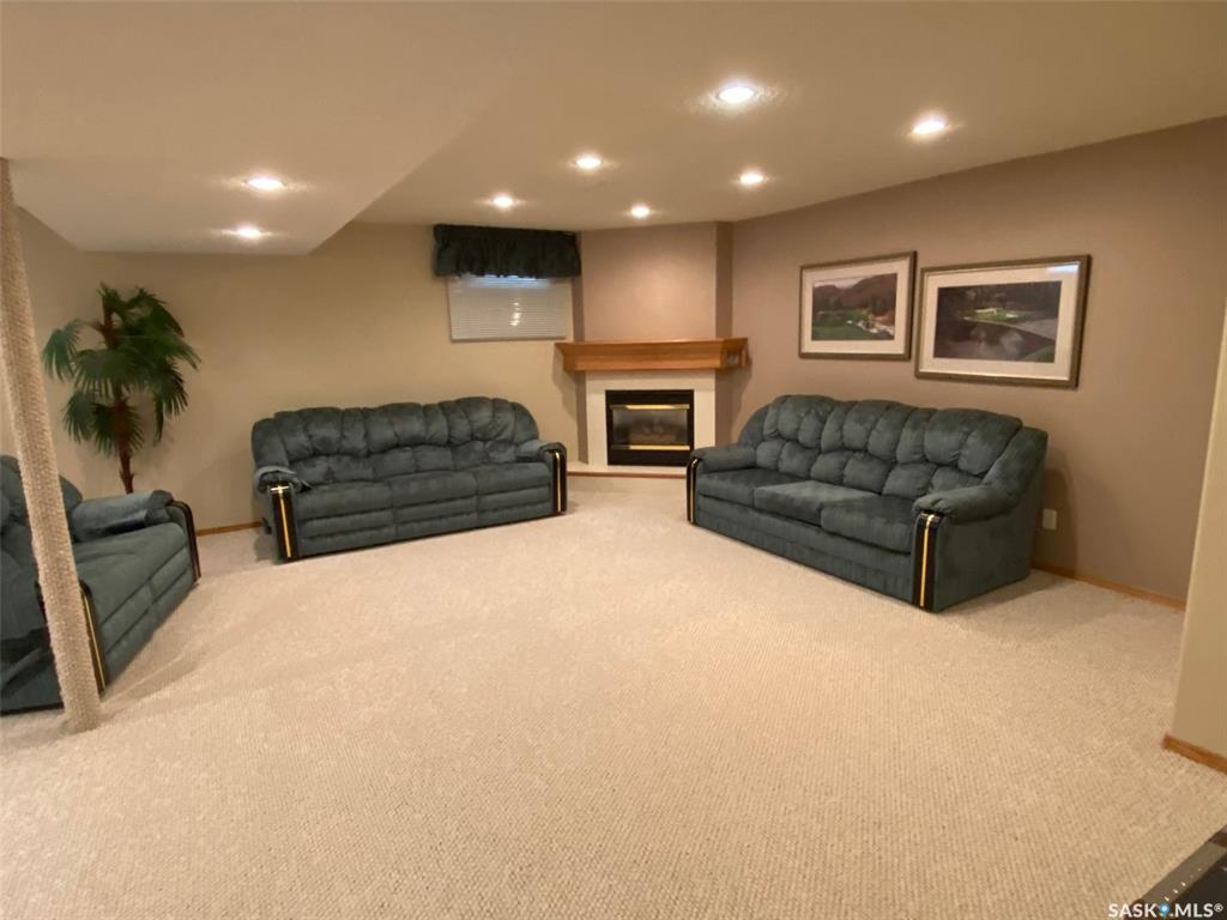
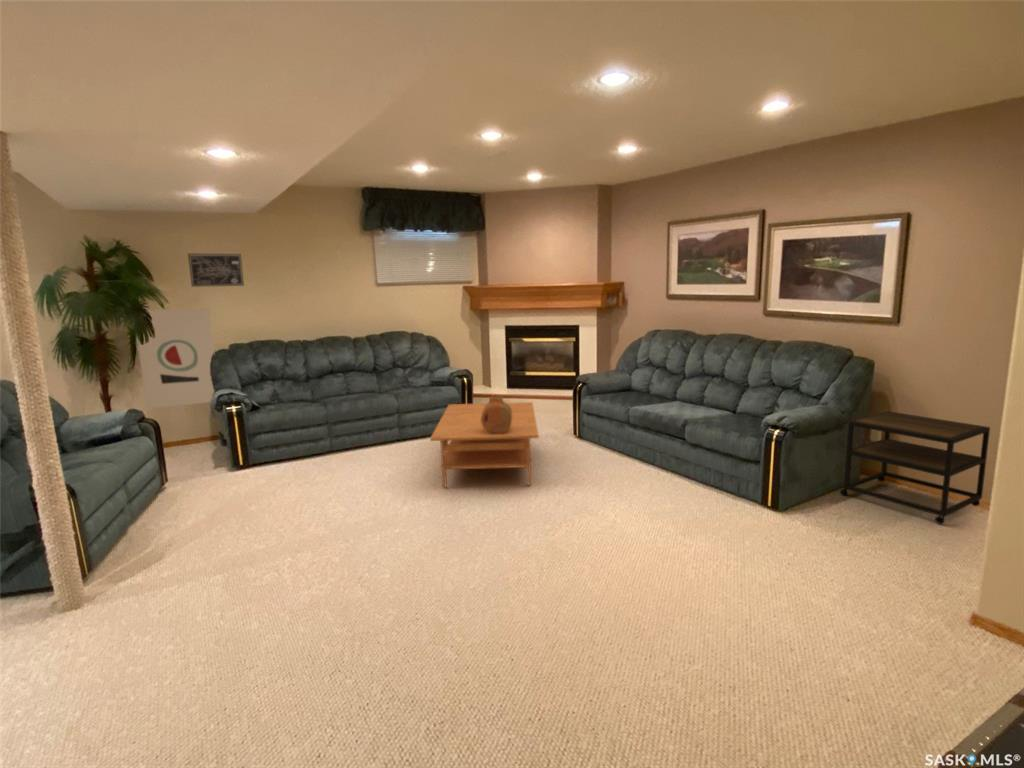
+ wall art (178, 357)
+ coffee table (488, 441)
+ side table (911, 462)
+ vase (496, 413)
+ wall art (216, 270)
